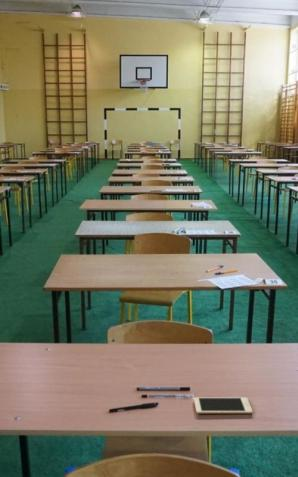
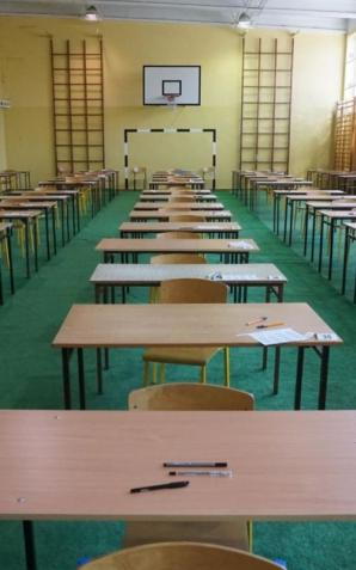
- cell phone (222, 405)
